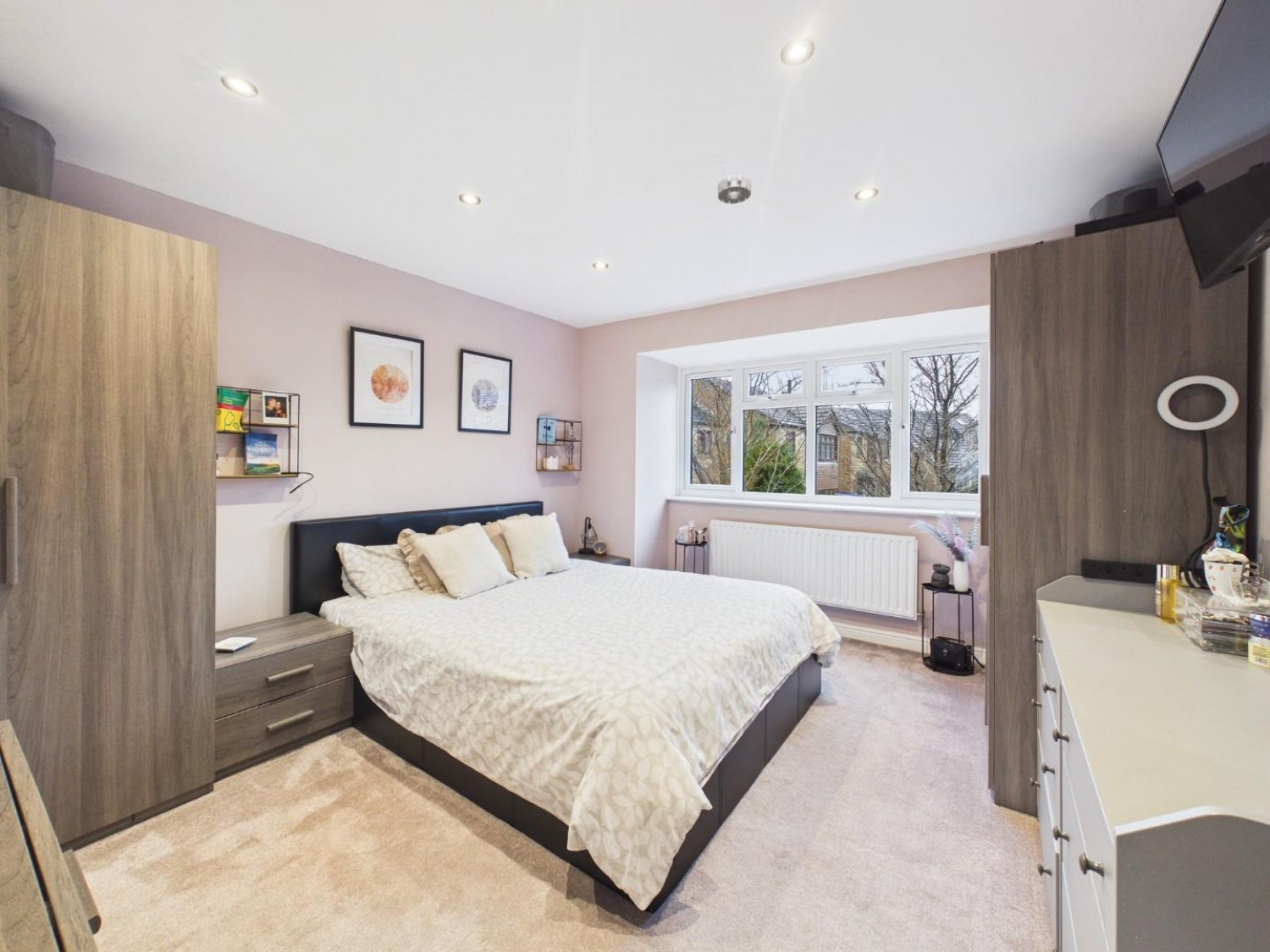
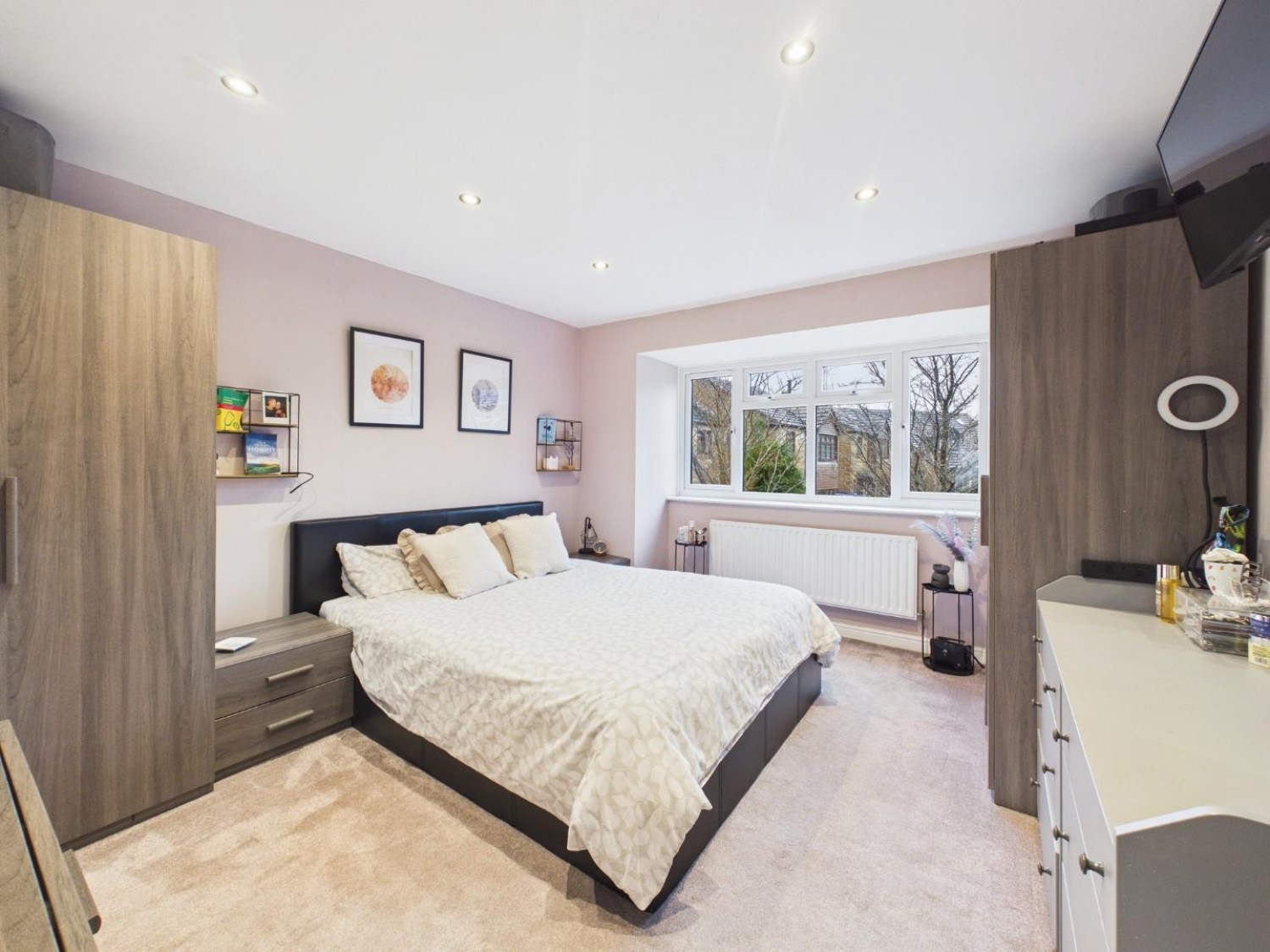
- smoke detector (734, 189)
